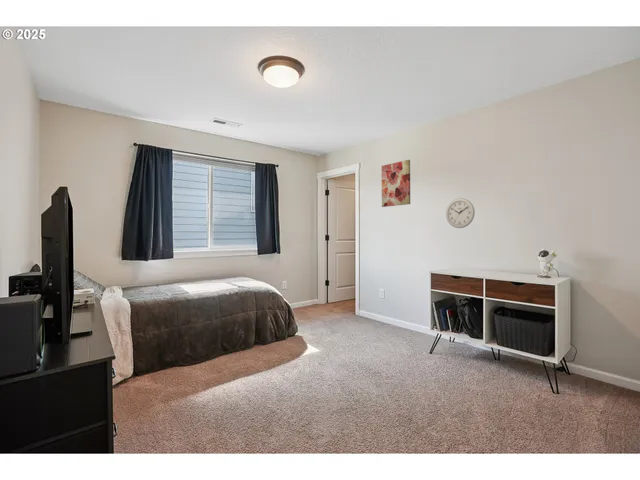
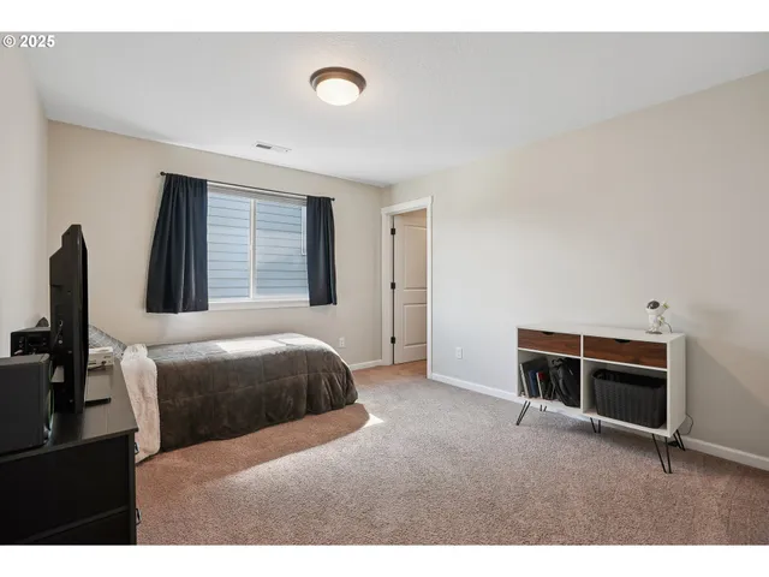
- wall clock (459, 213)
- wall art (395, 184)
